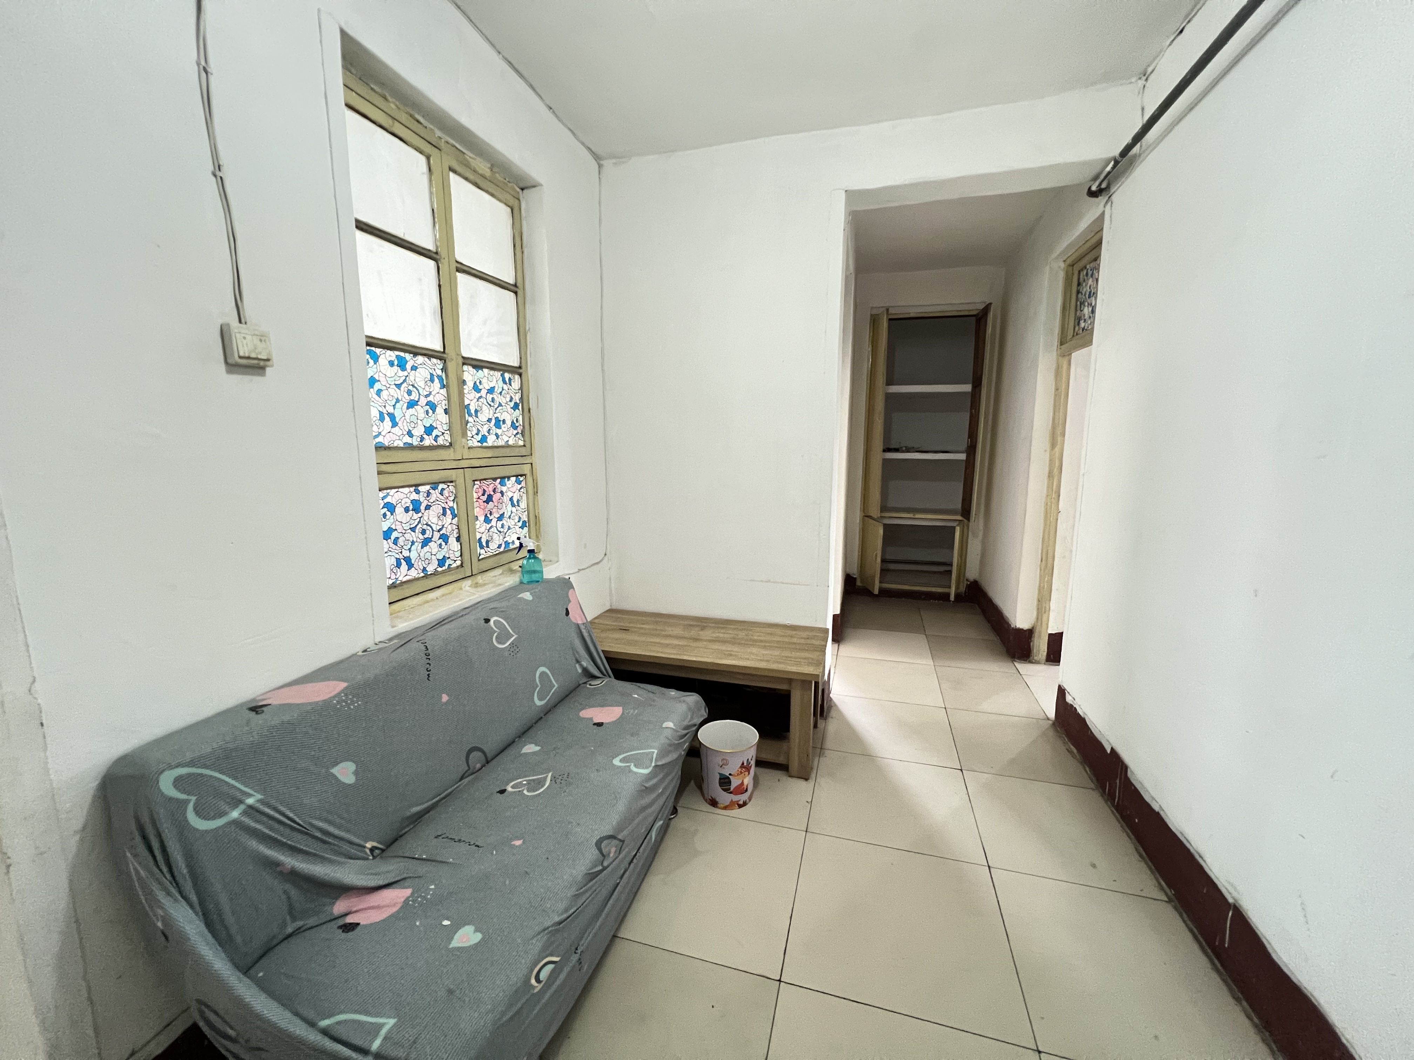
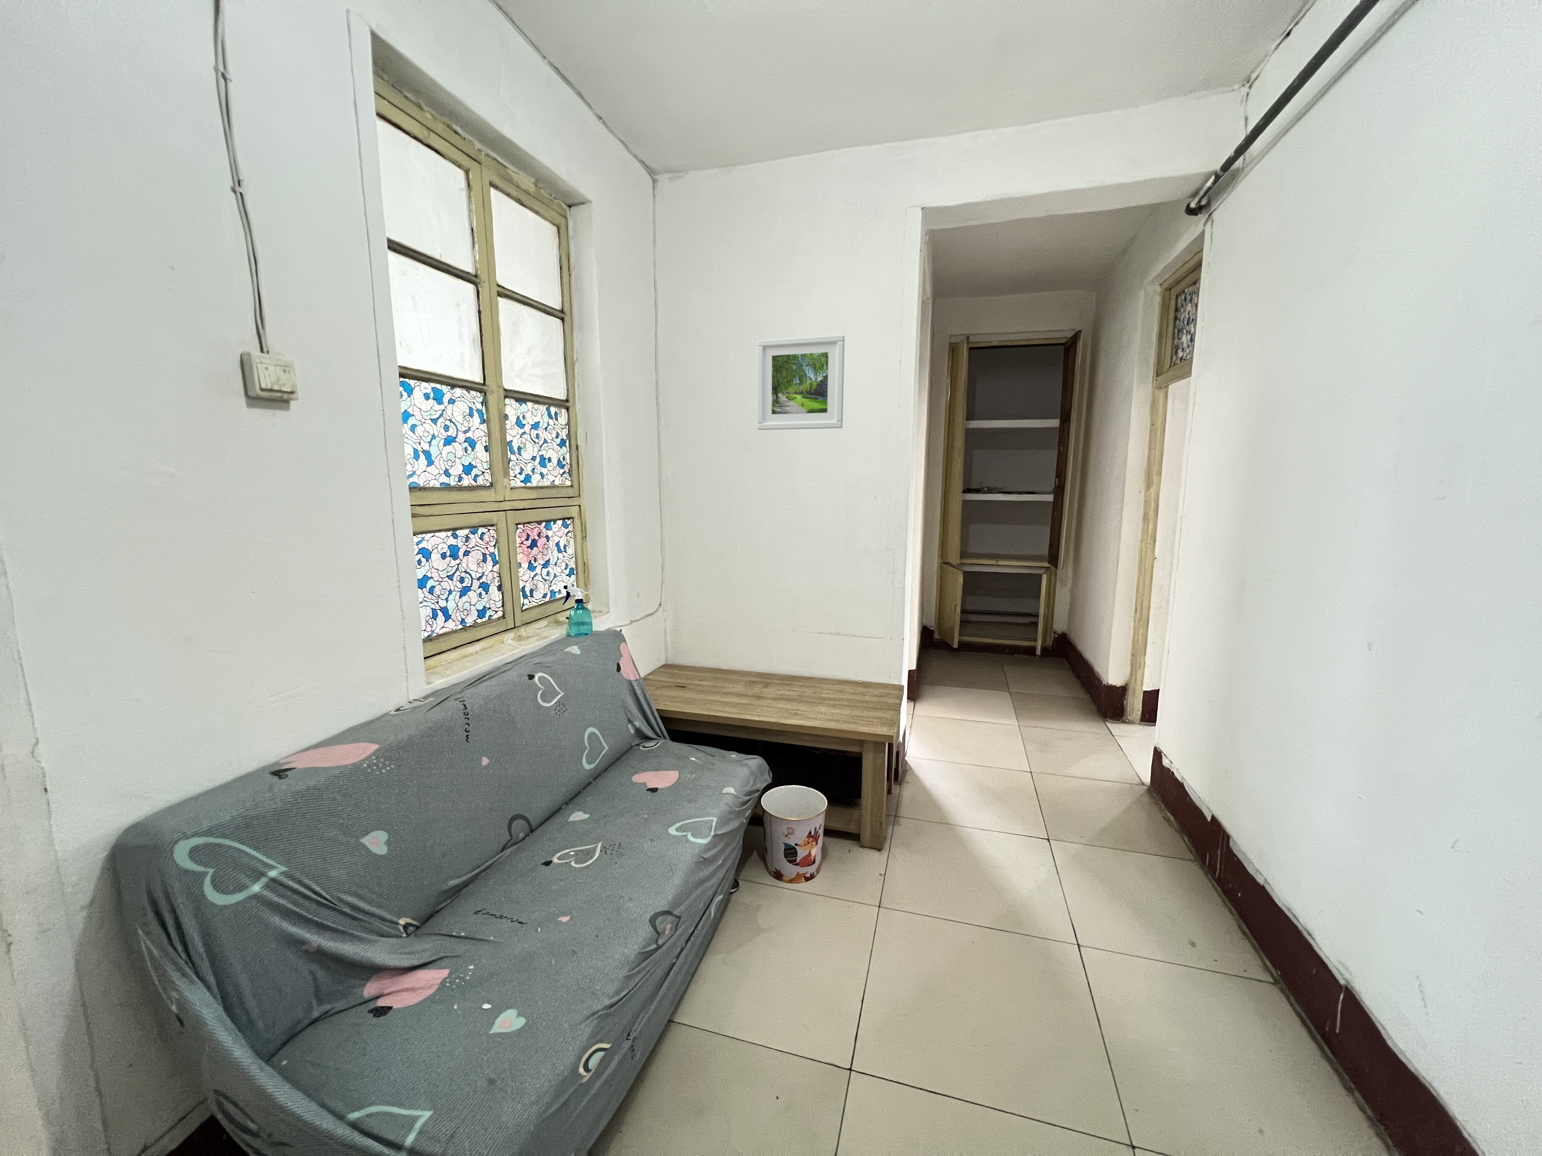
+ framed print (800, 384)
